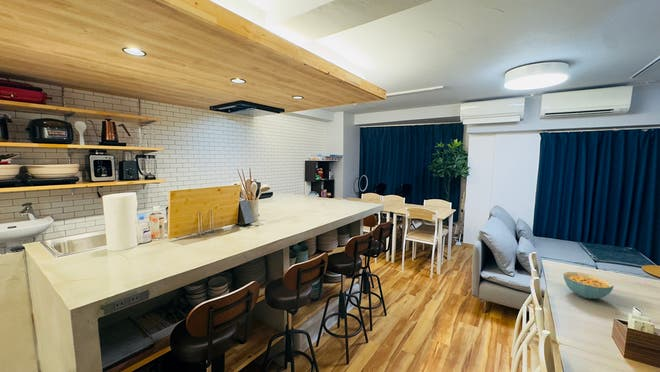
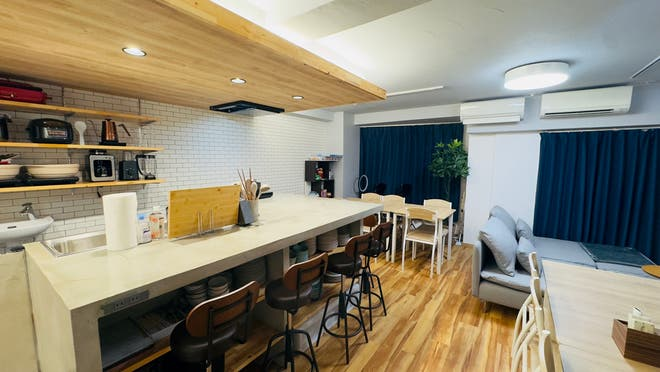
- cereal bowl (586, 287)
